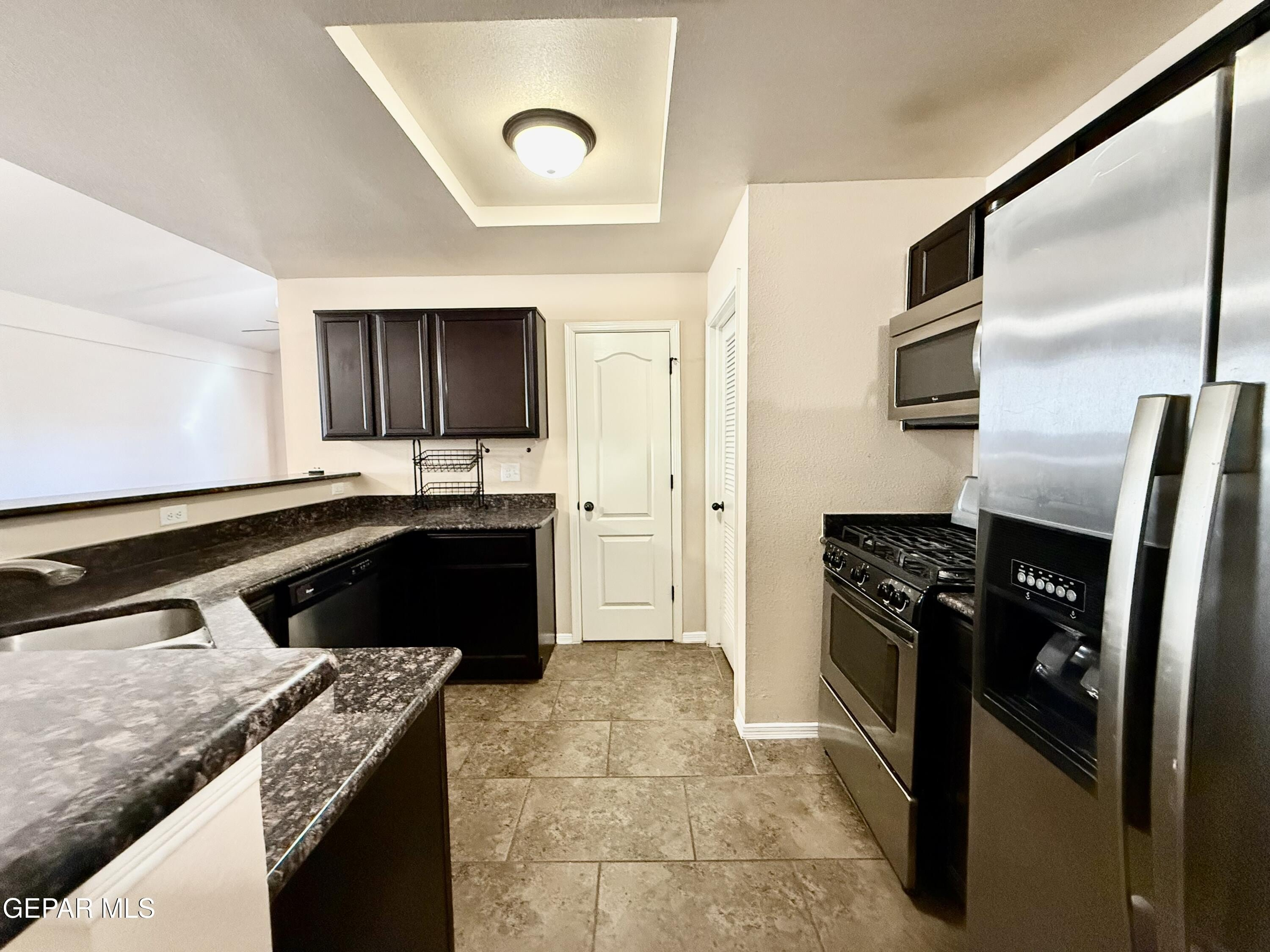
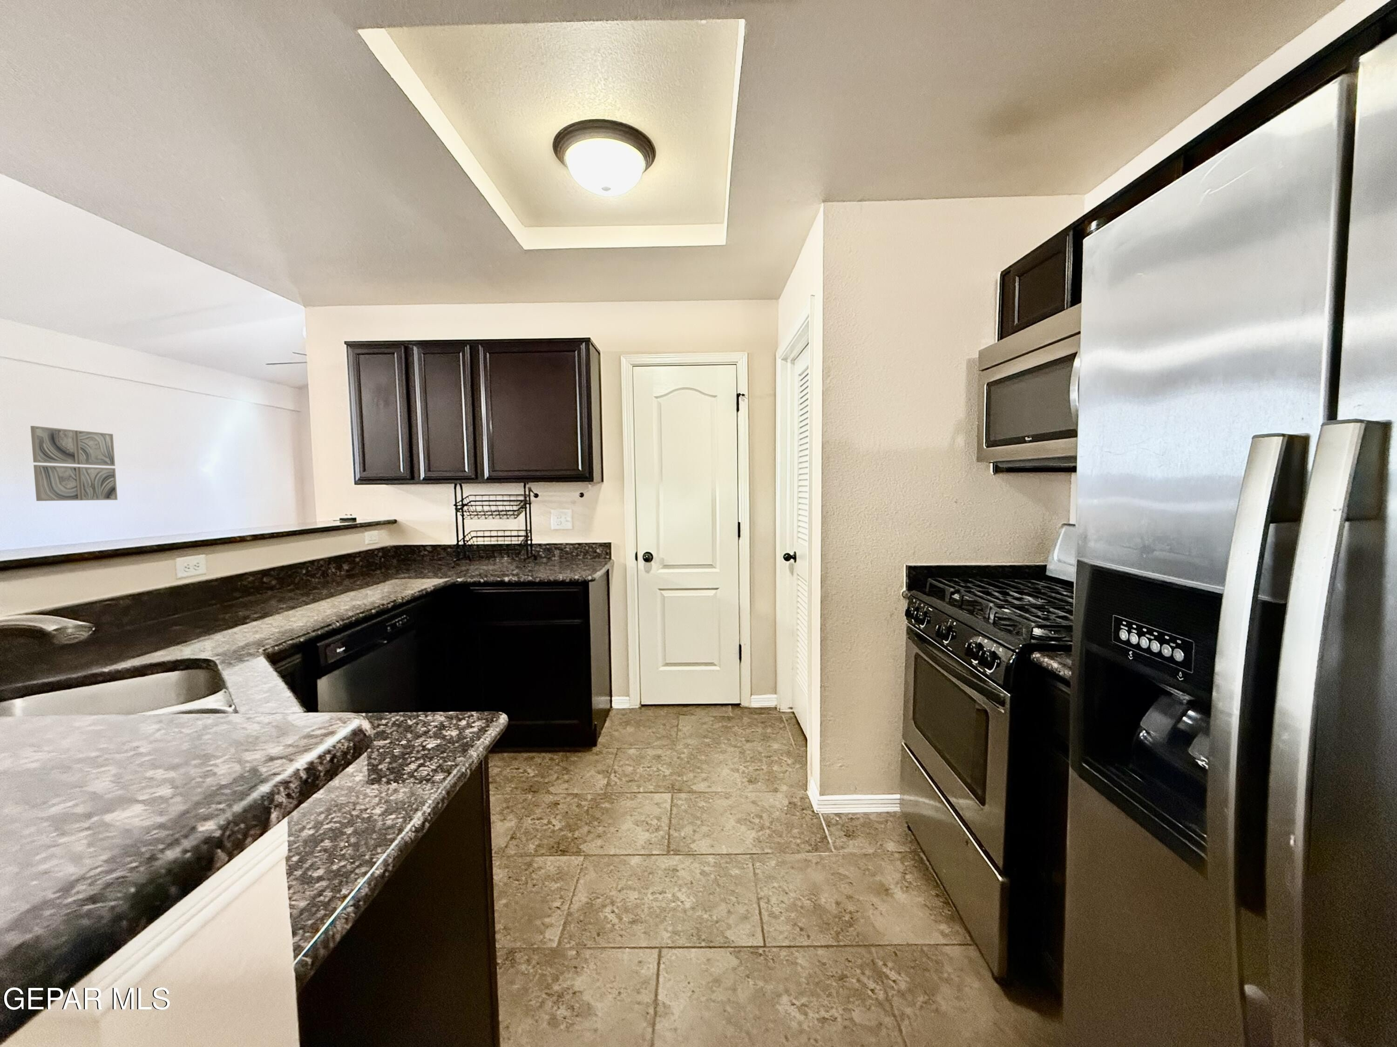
+ wall art (77, 466)
